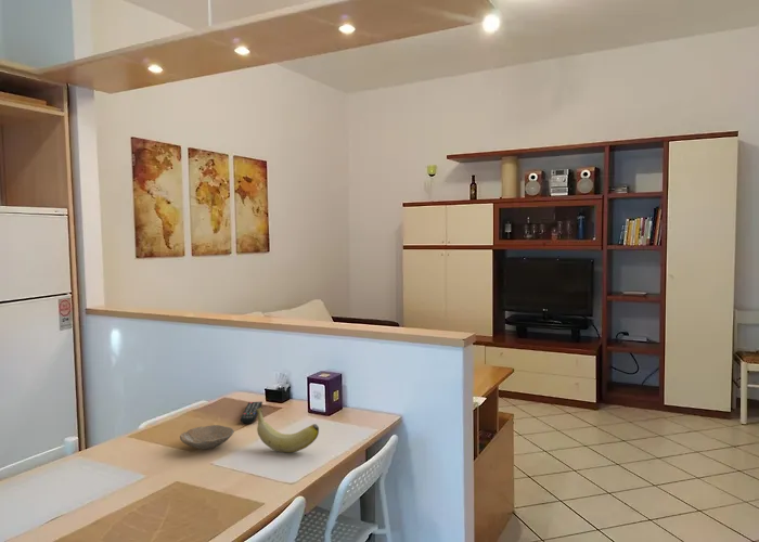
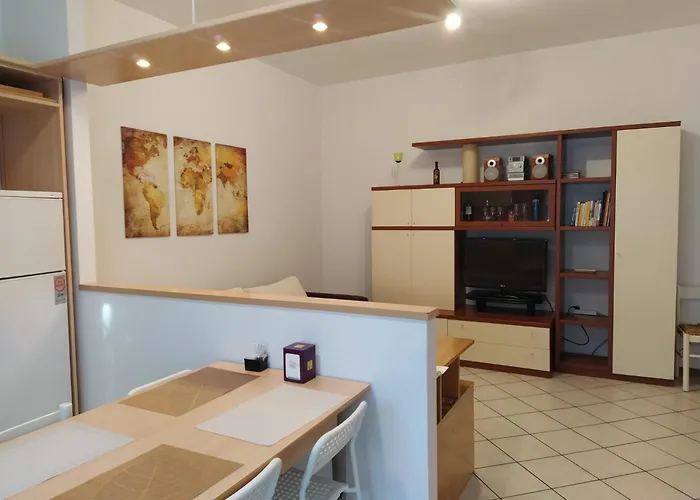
- remote control (252, 411)
- banana (284, 434)
- bowl (207, 439)
